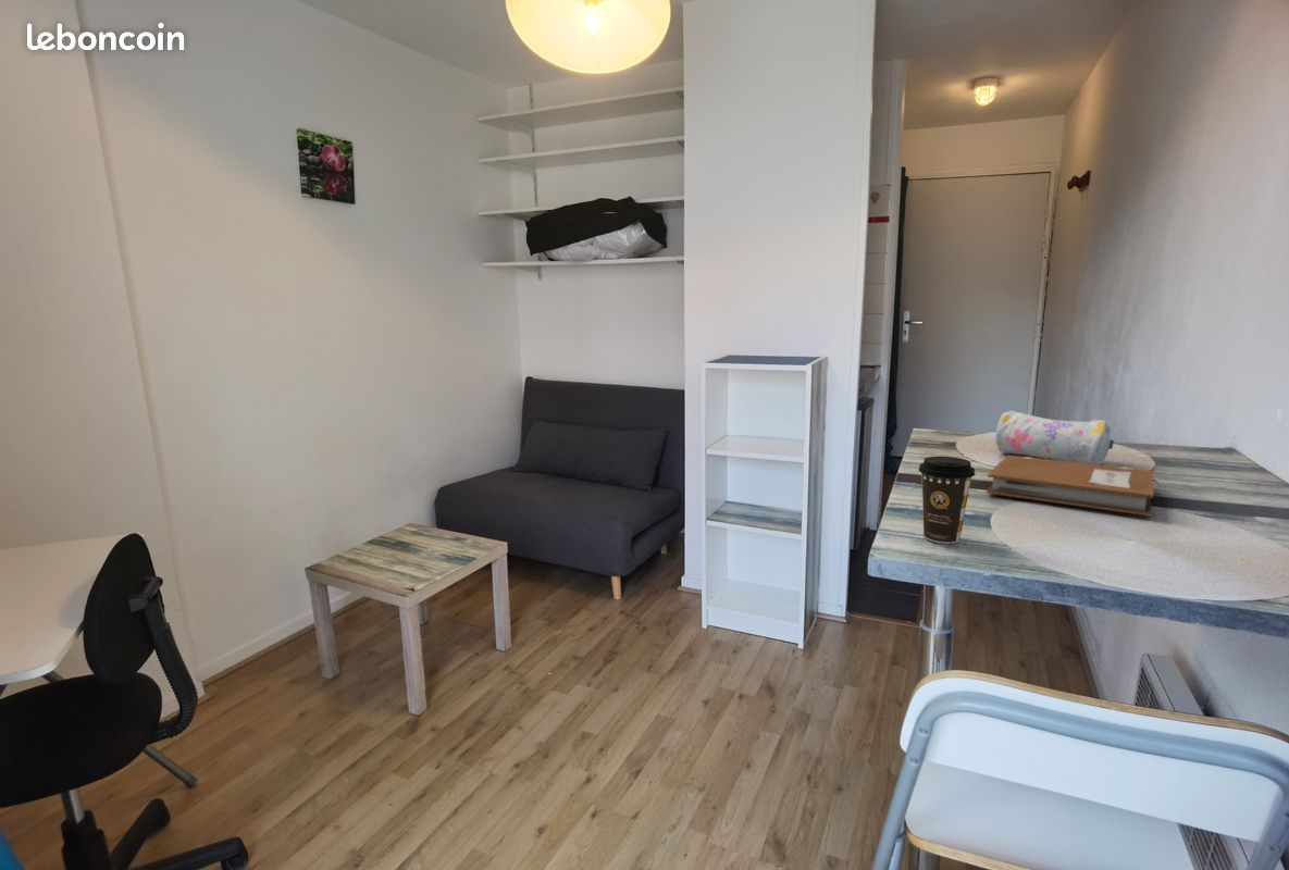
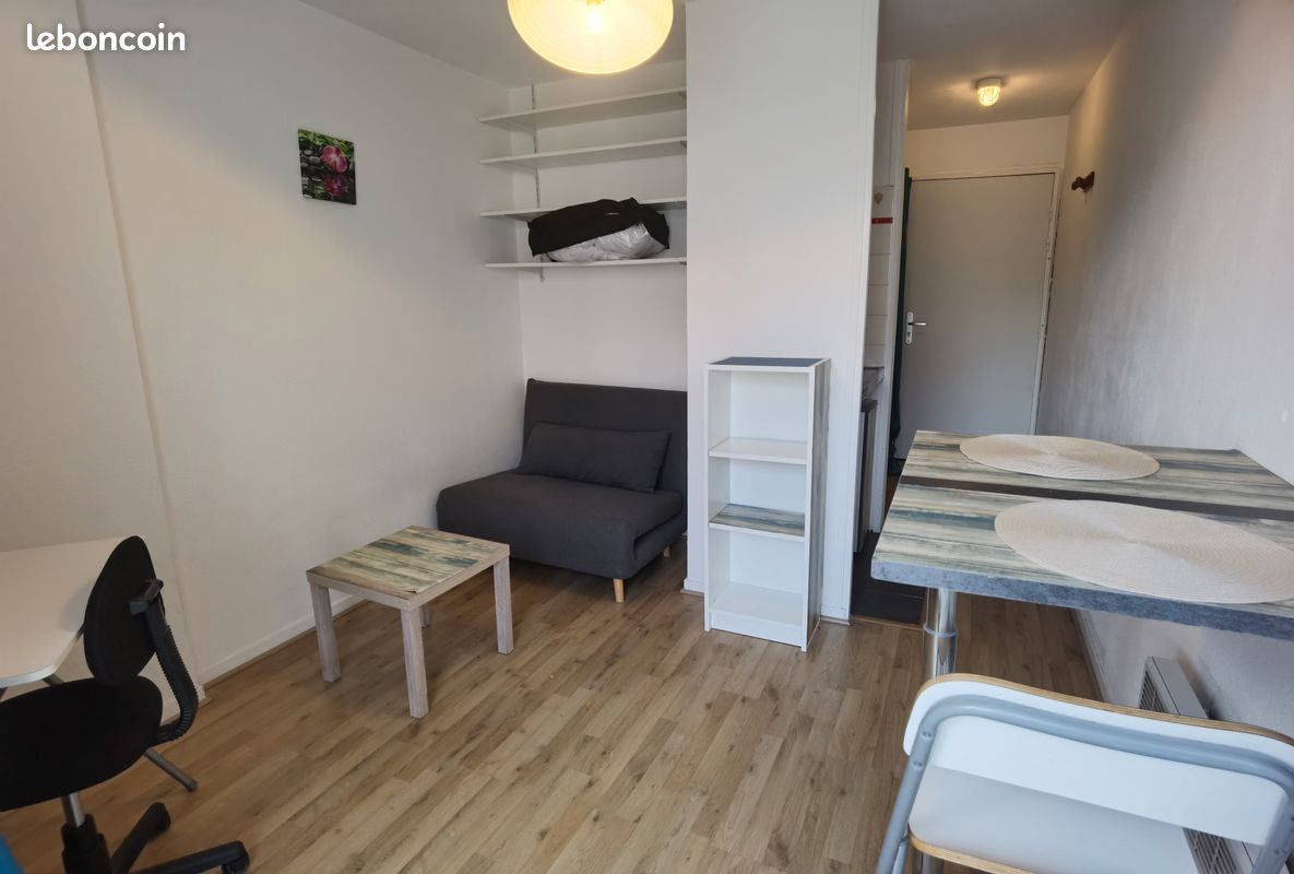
- notebook (1075, 481)
- coffee cup (944, 499)
- pencil case (1051, 437)
